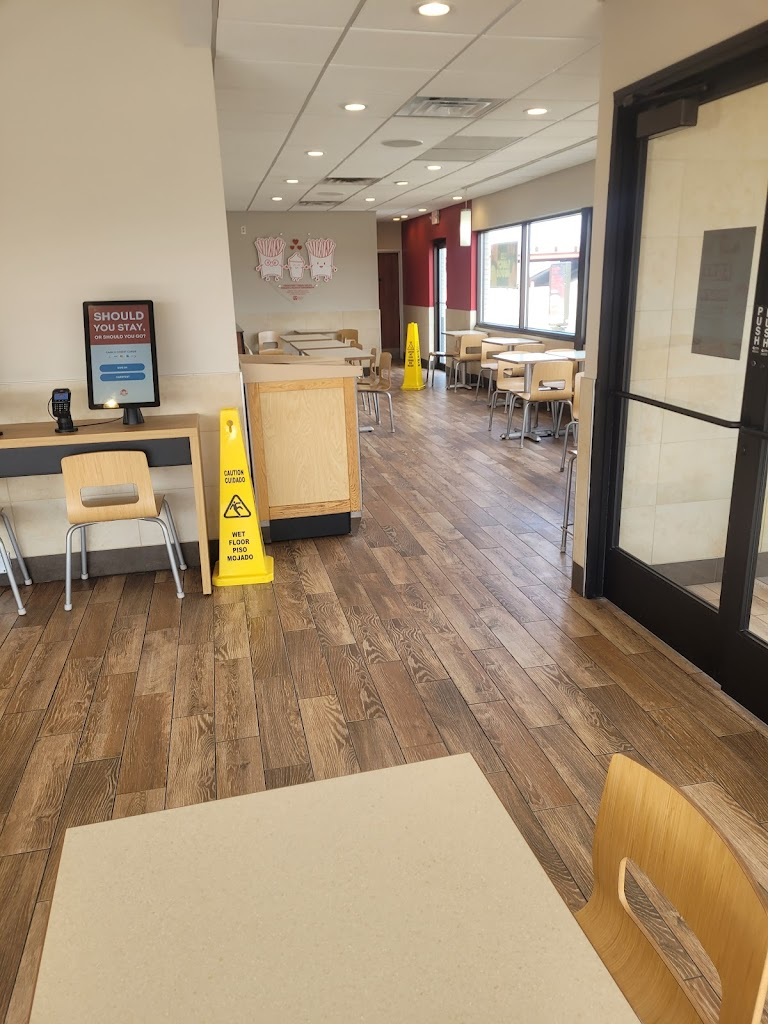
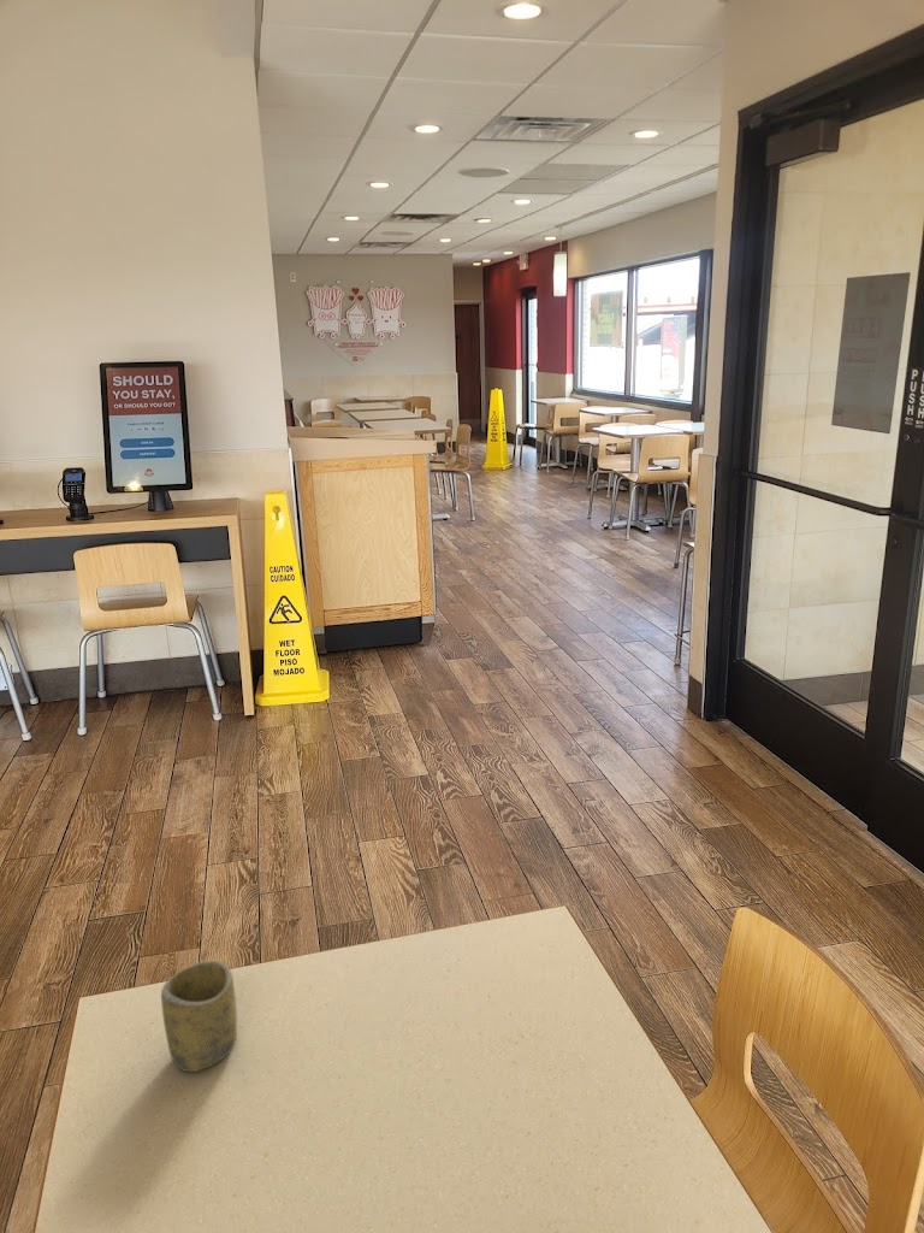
+ cup (200, 1015)
